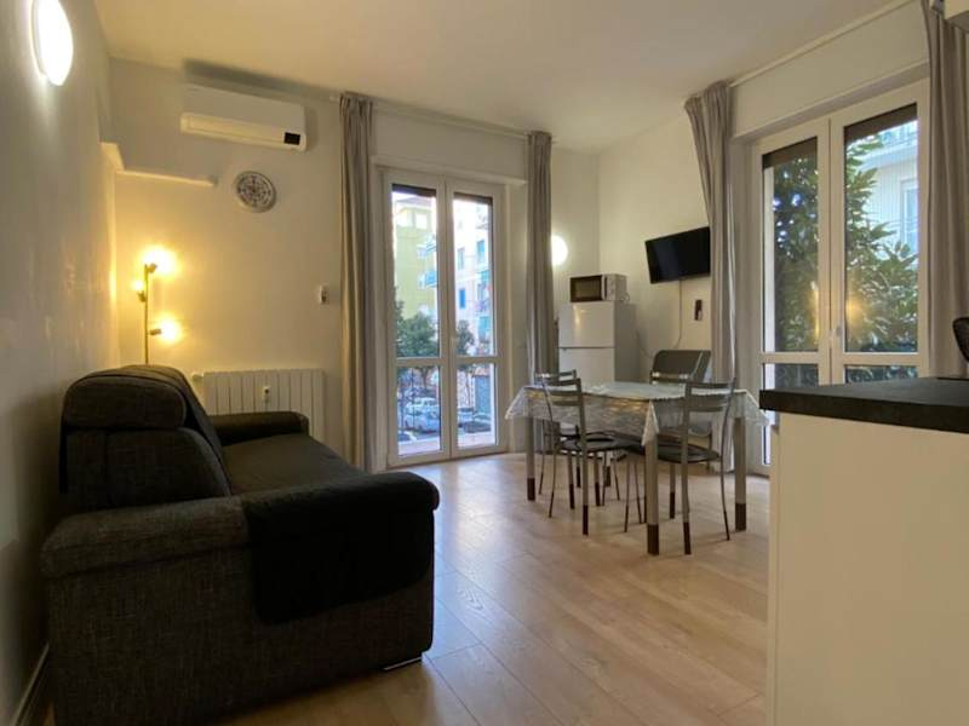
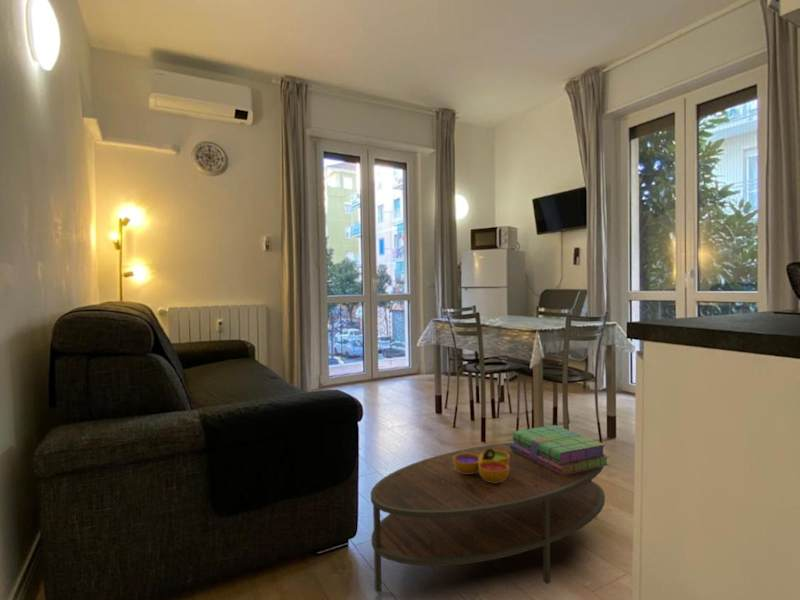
+ coffee table (497, 508)
+ decorative bowl (487, 462)
+ stack of books (557, 446)
